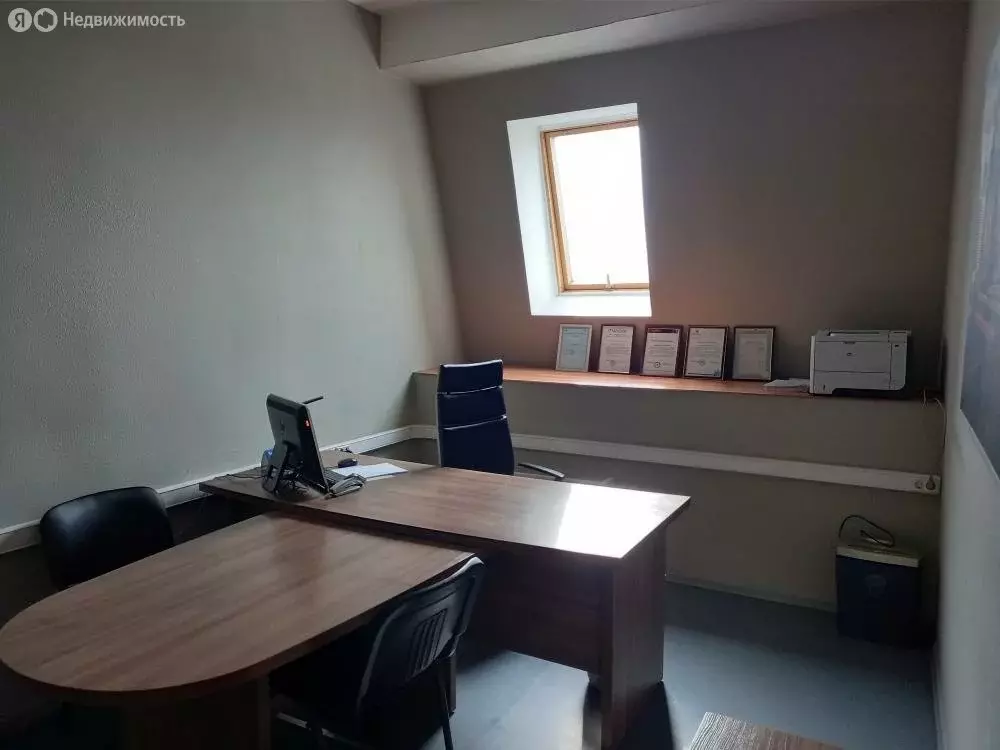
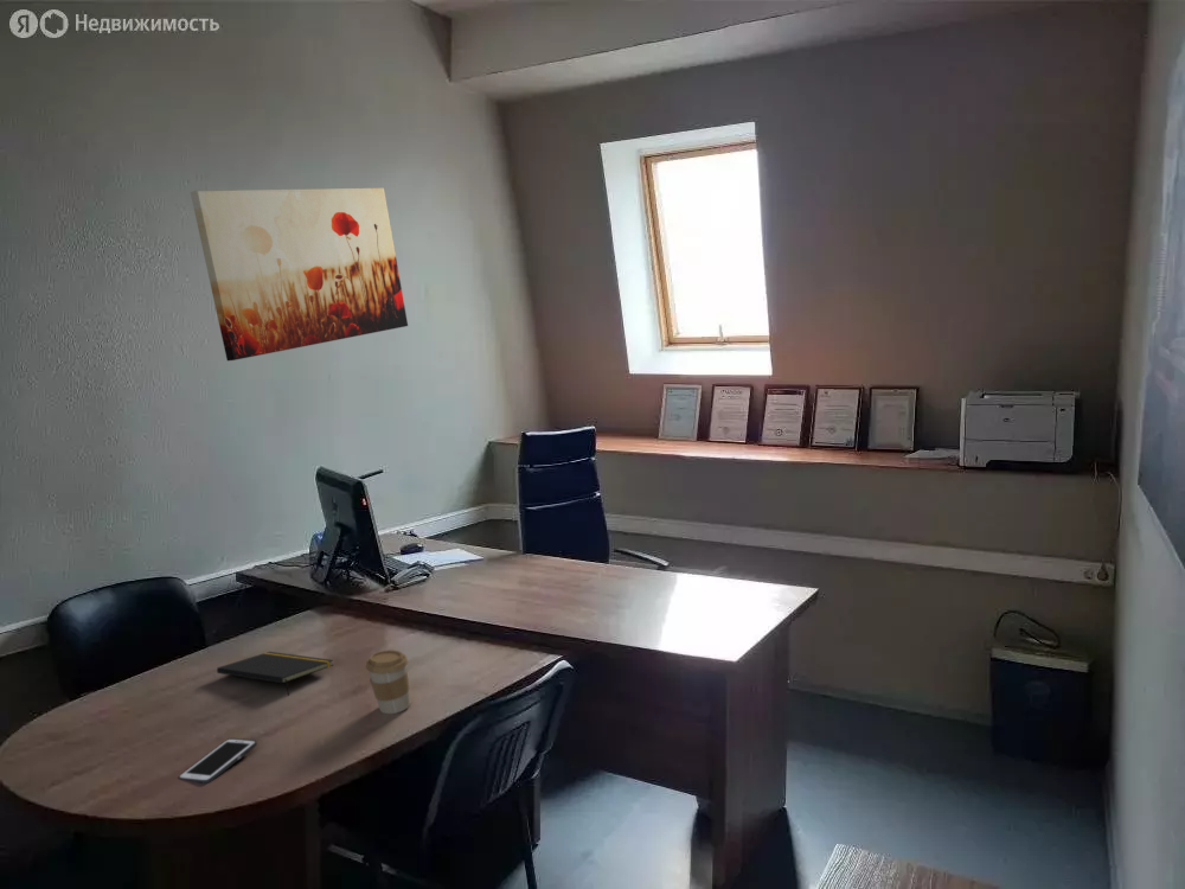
+ cell phone (218, 760)
+ wall art (312, 267)
+ coffee cup (390, 680)
+ notepad (275, 666)
